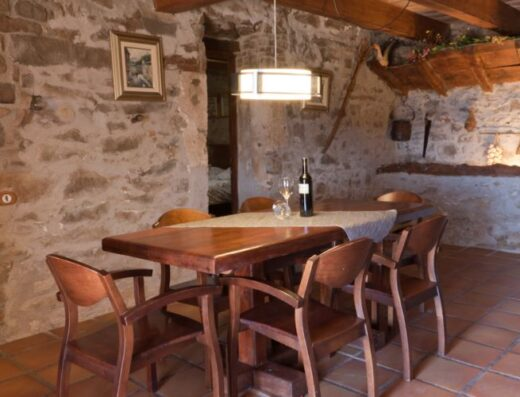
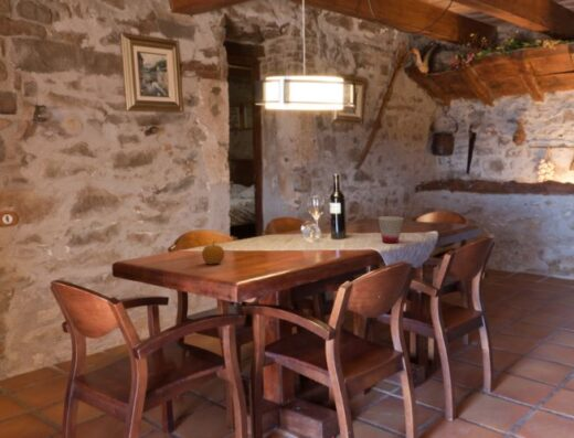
+ cup (390, 229)
+ fruit (213, 252)
